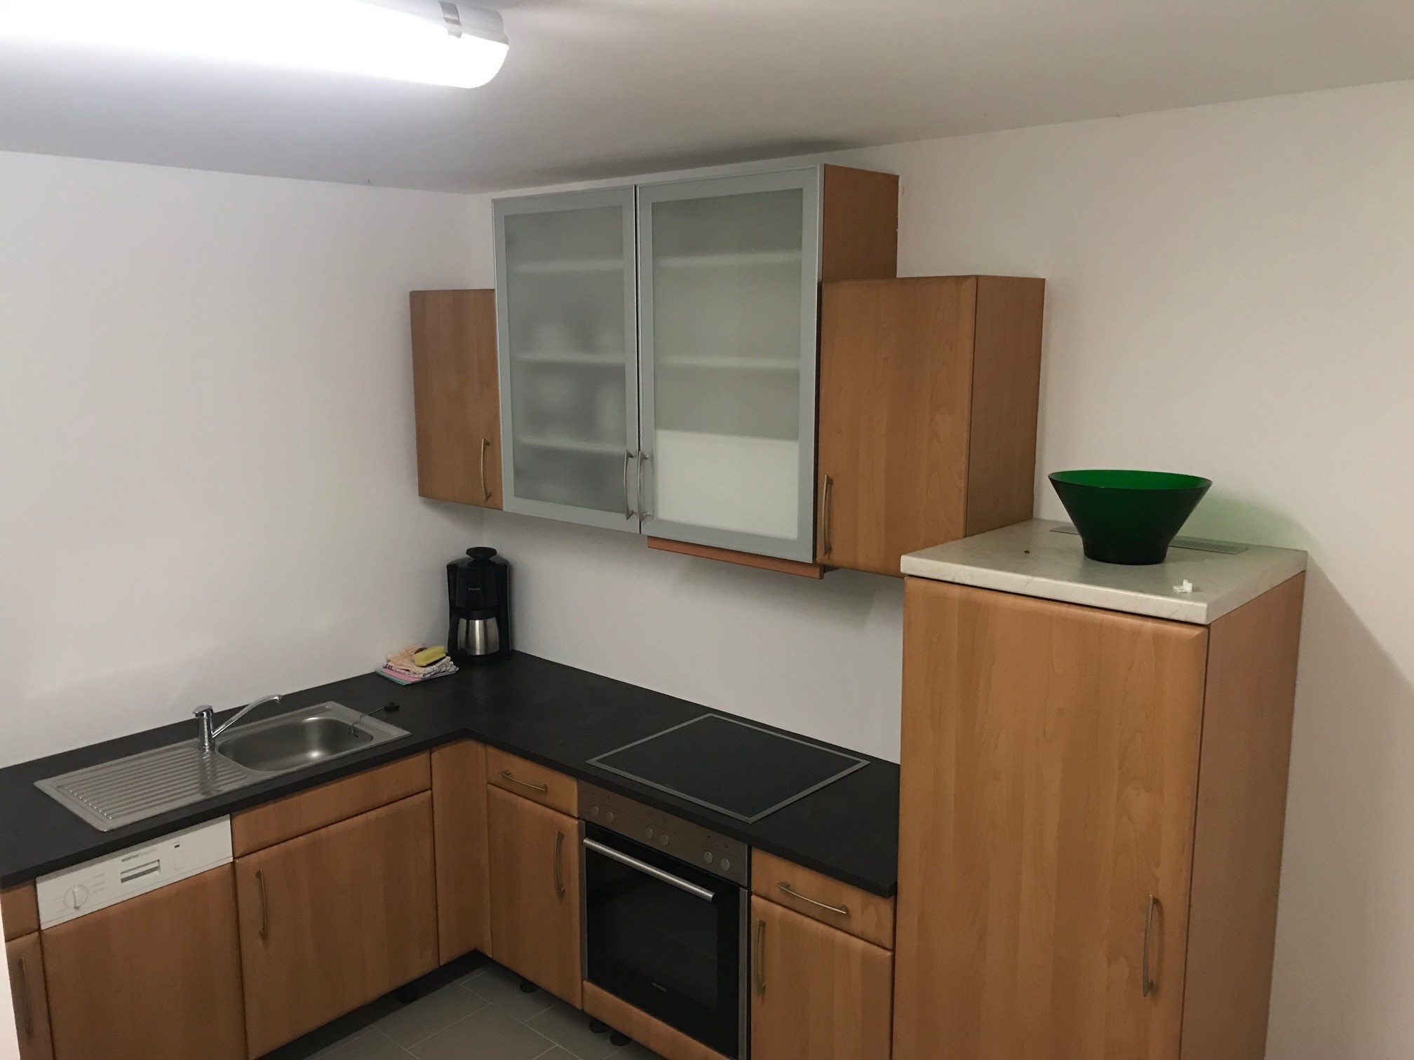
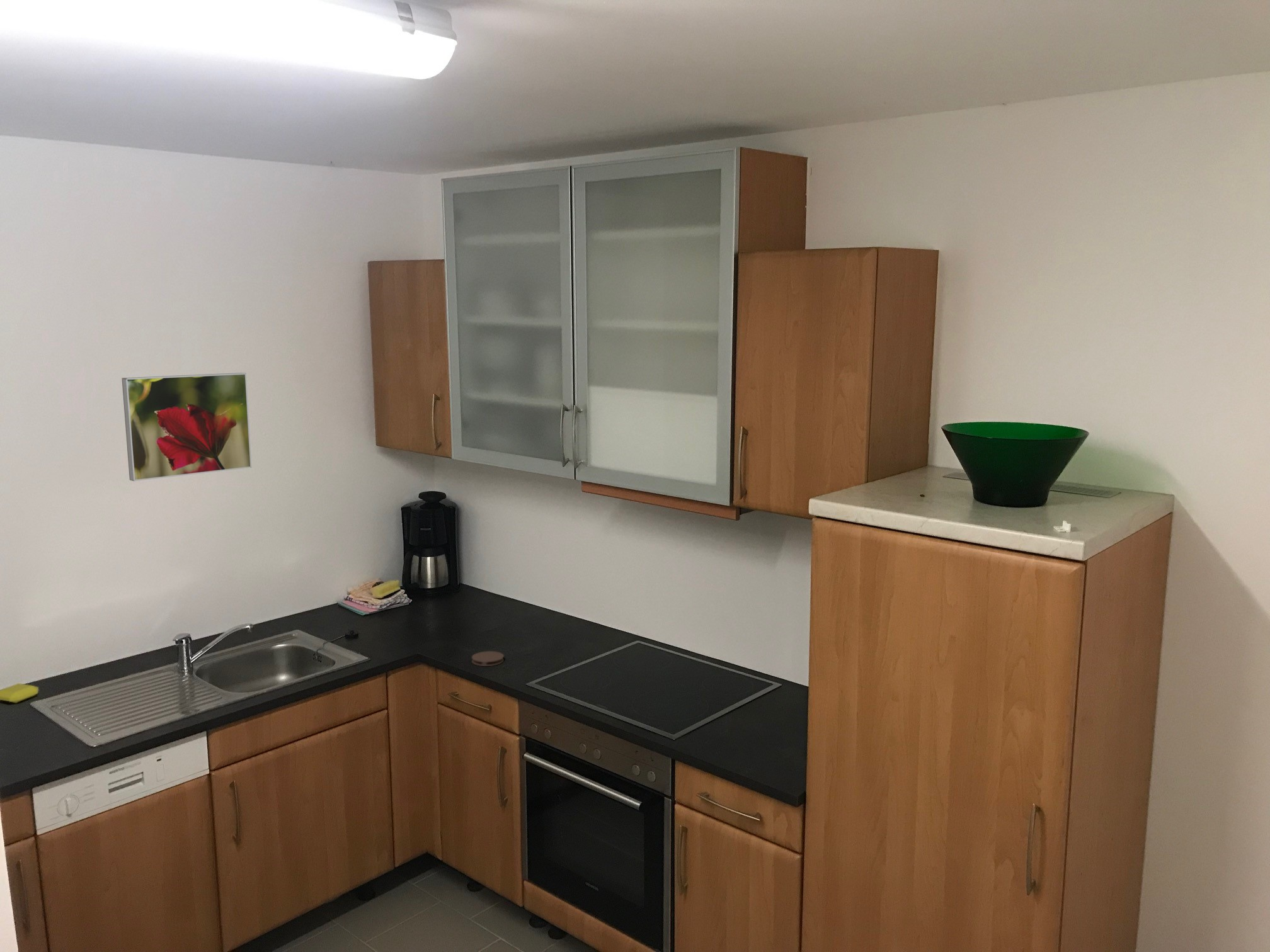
+ coaster (488, 658)
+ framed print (190, 424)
+ soap bar (17, 693)
